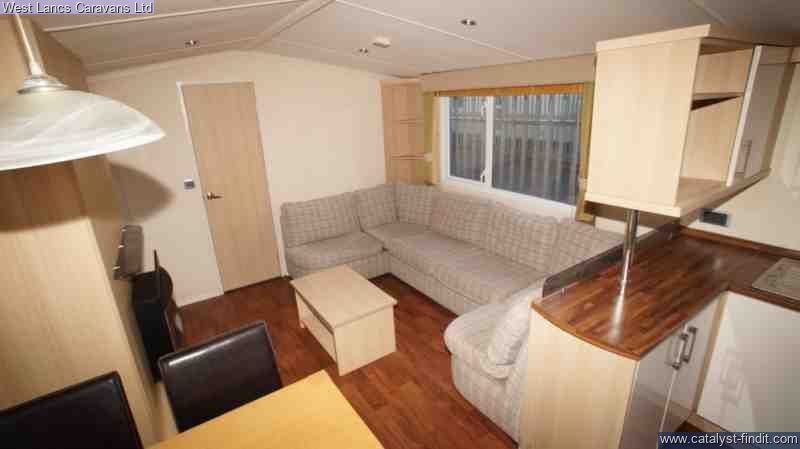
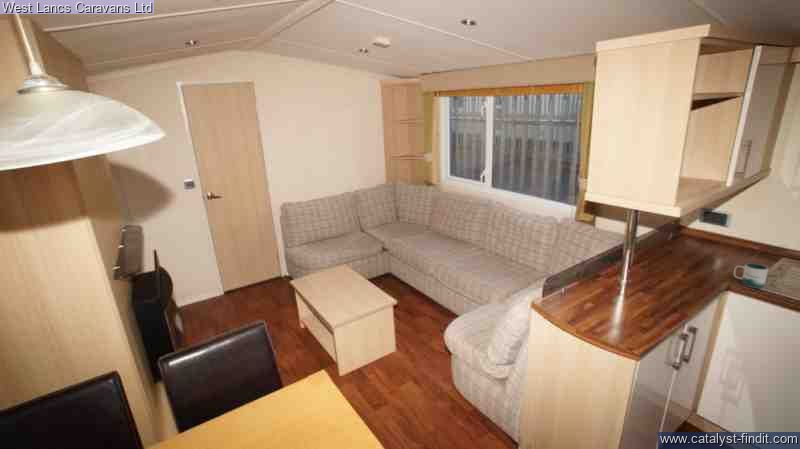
+ mug (749, 274)
